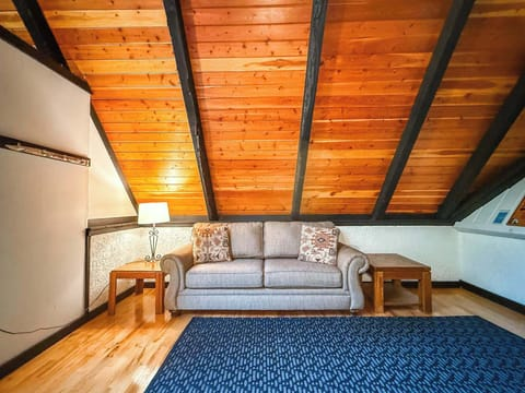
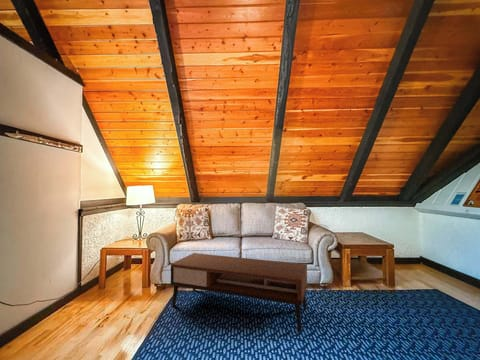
+ coffee table (238, 285)
